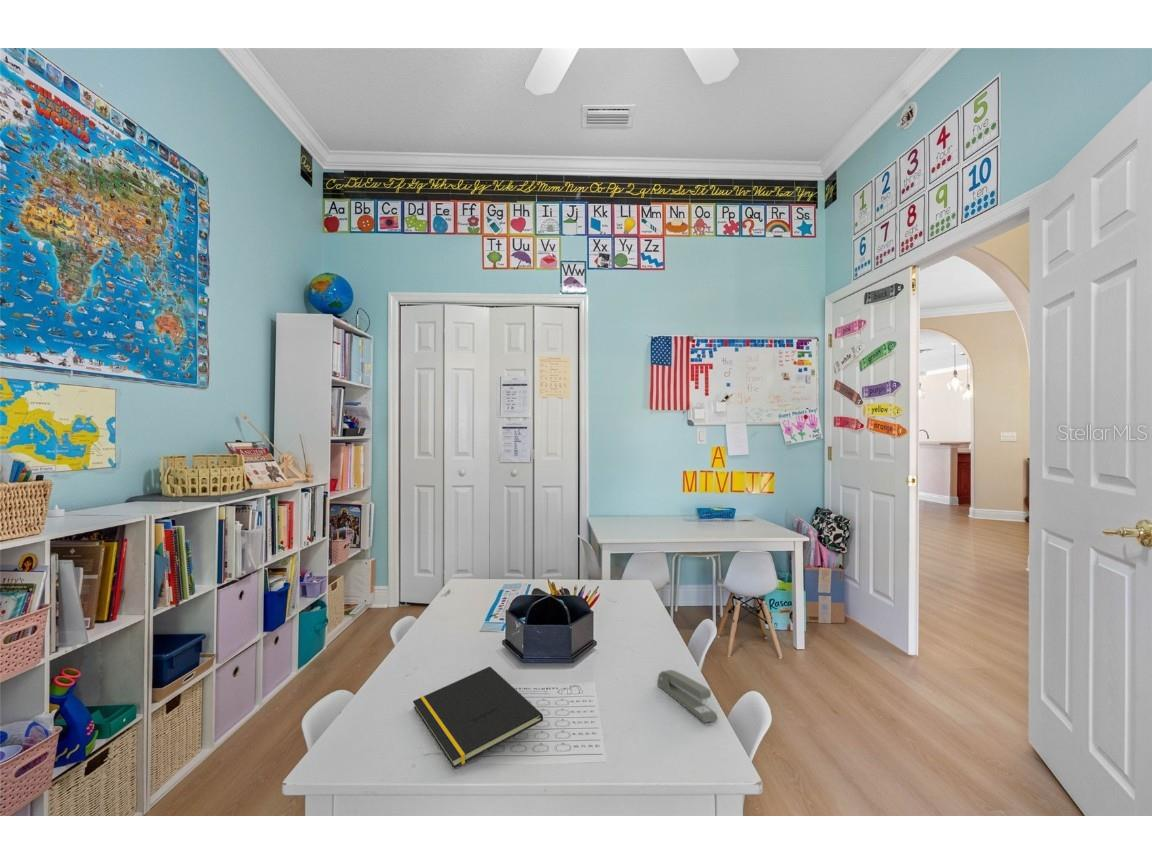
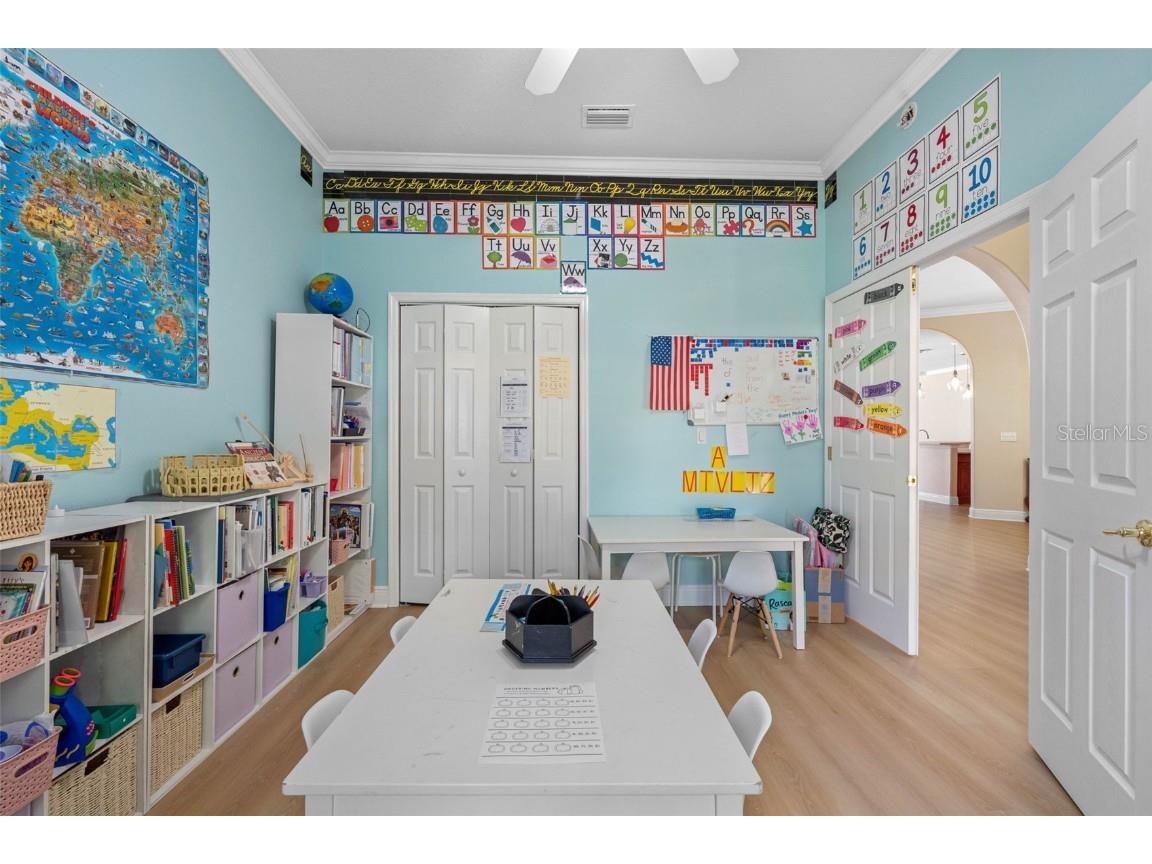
- notepad (474, 710)
- stapler (685, 688)
